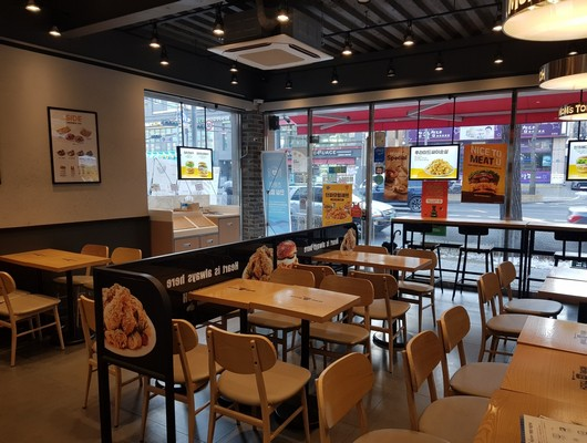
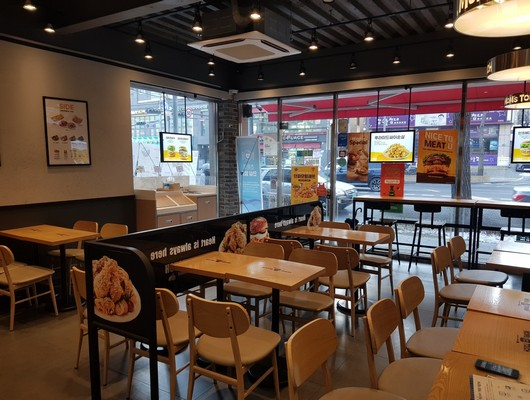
+ smartphone (496, 368)
